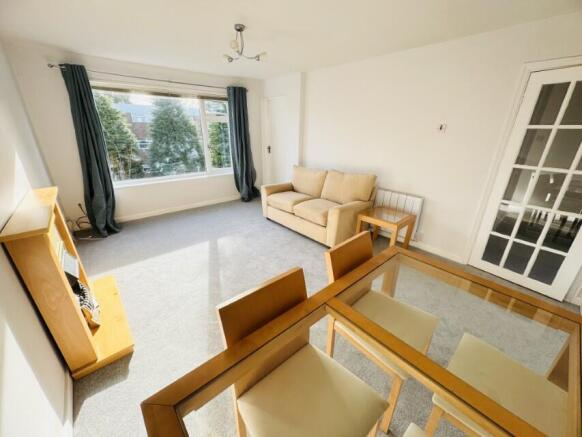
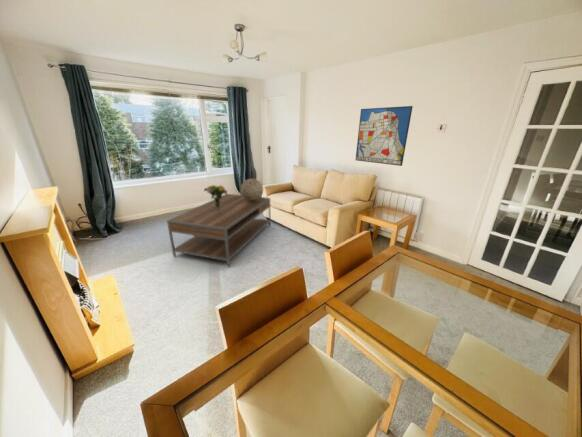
+ bouquet (217, 196)
+ coffee table (229, 223)
+ wall art (380, 136)
+ decorative sphere (252, 189)
